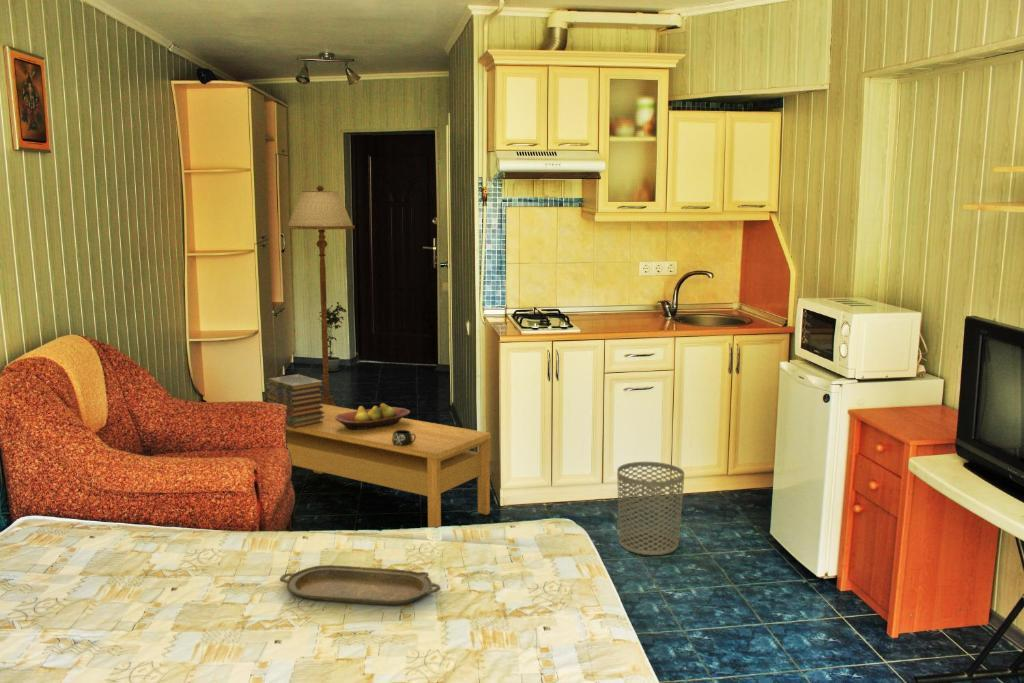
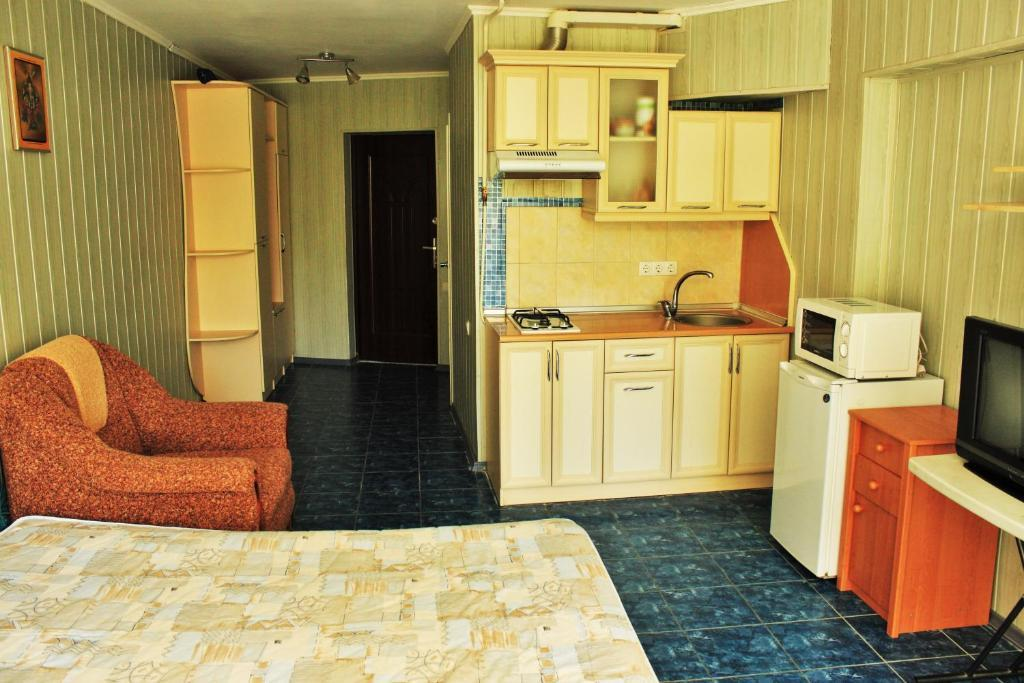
- fruit bowl (372, 415)
- serving tray (359, 586)
- coffee table (369, 464)
- book stack (295, 400)
- floor lamp (323, 303)
- potted plant (331, 337)
- waste bin (649, 508)
- mug (404, 437)
